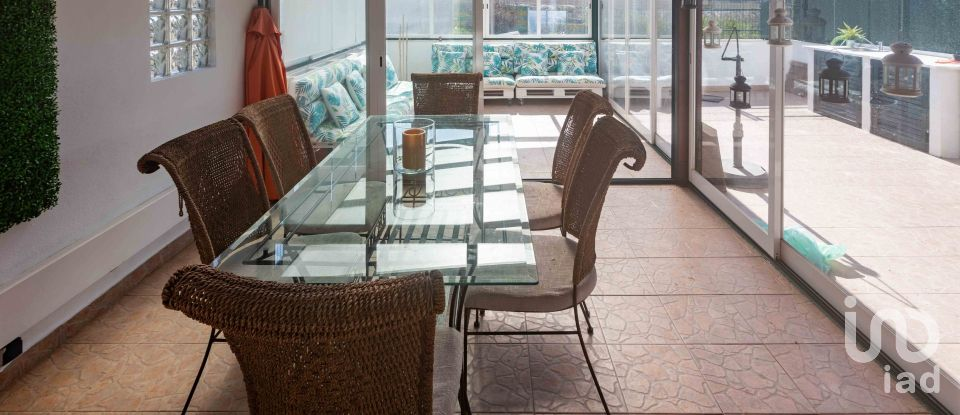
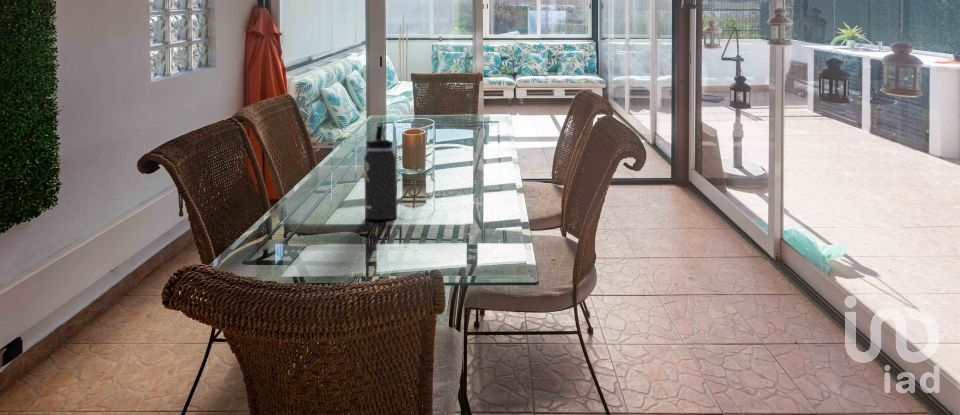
+ thermos bottle (381, 172)
